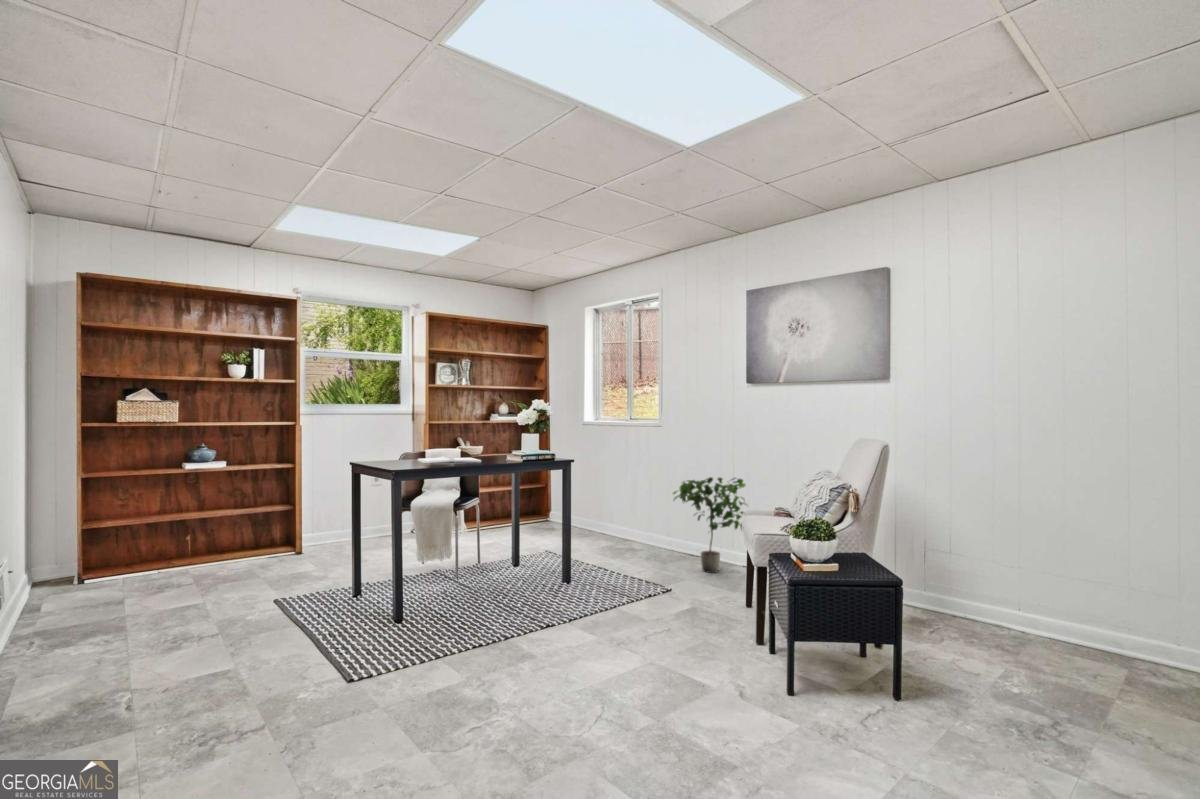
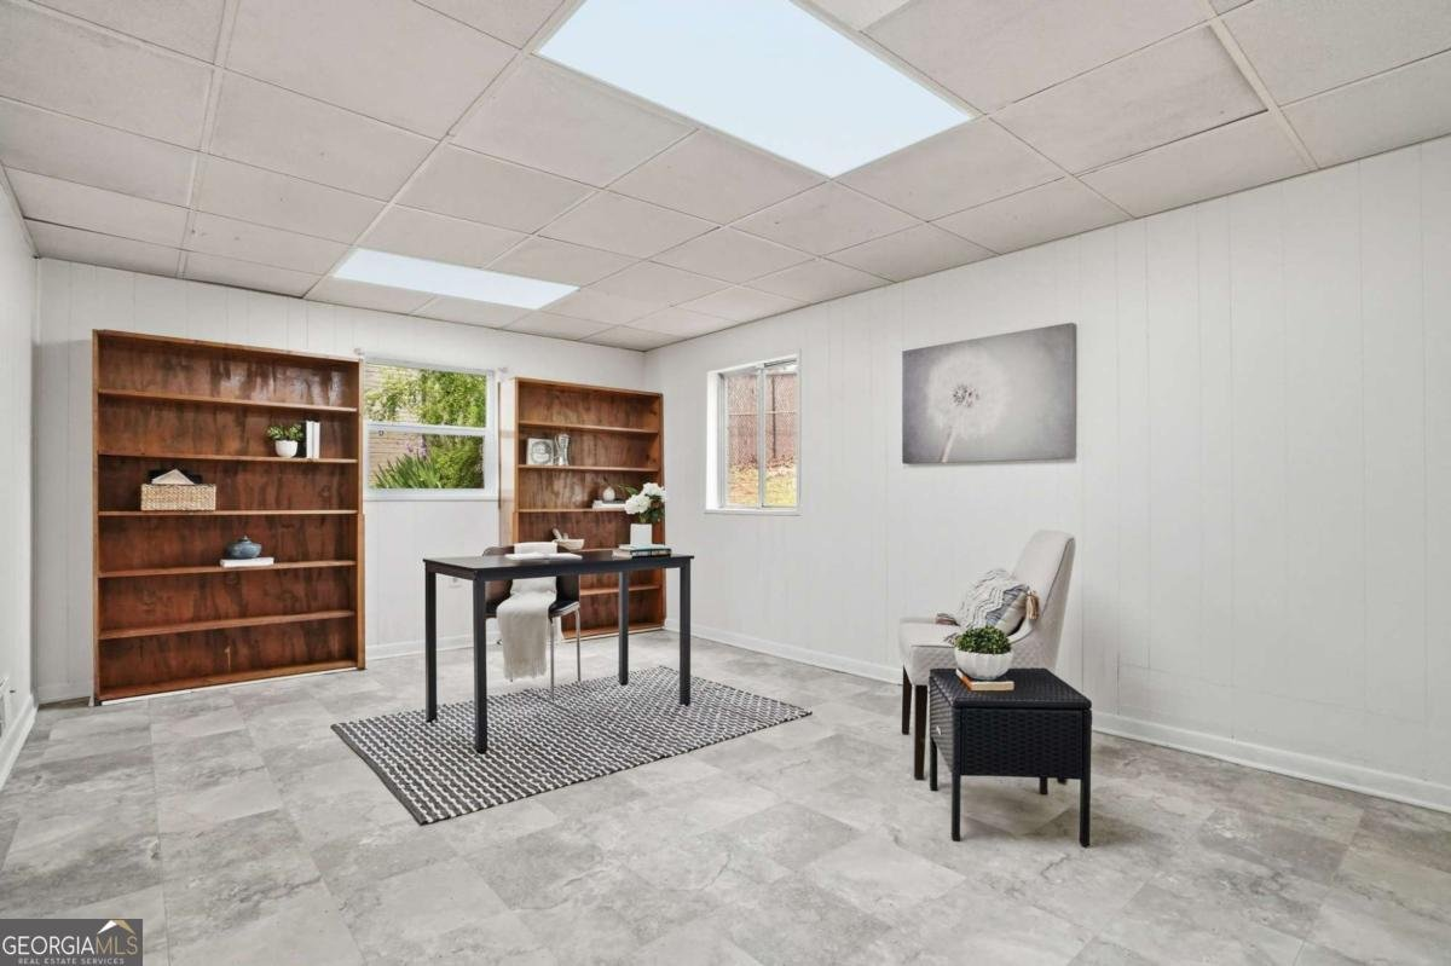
- potted plant (710, 523)
